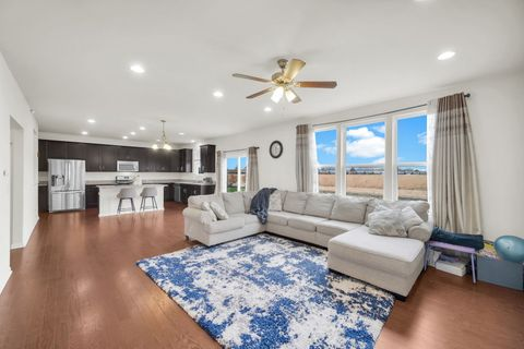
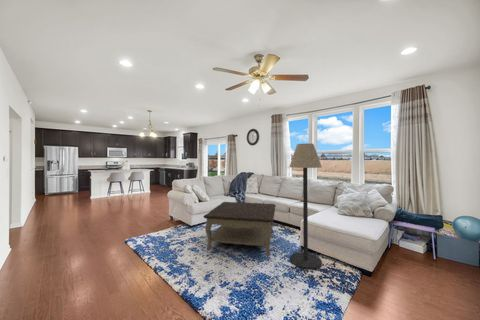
+ floor lamp (305, 202)
+ coffee table (243, 224)
